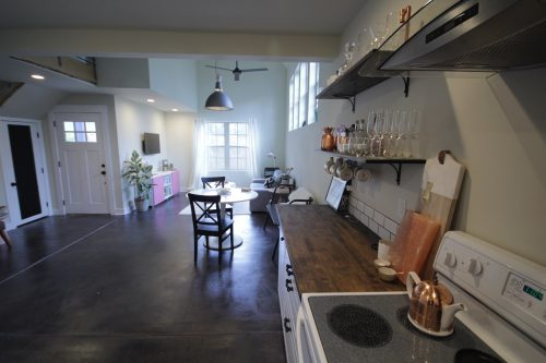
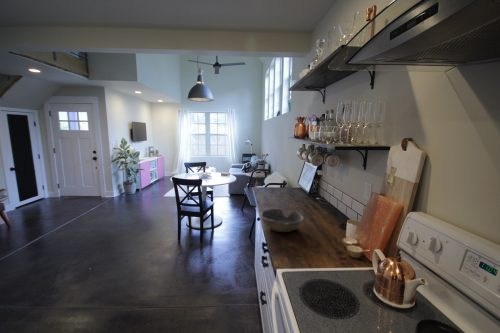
+ bowl (281, 221)
